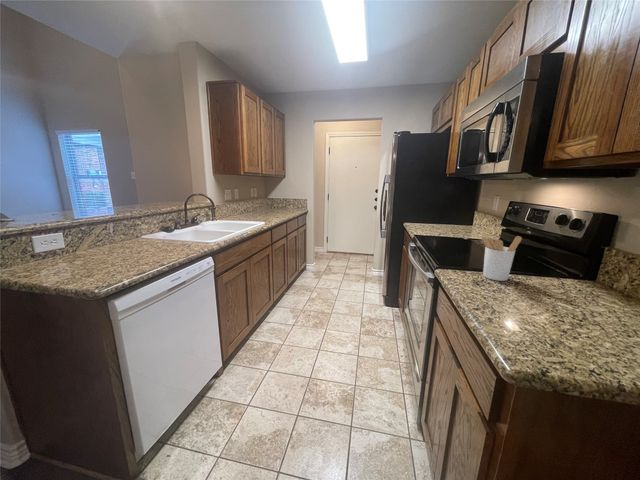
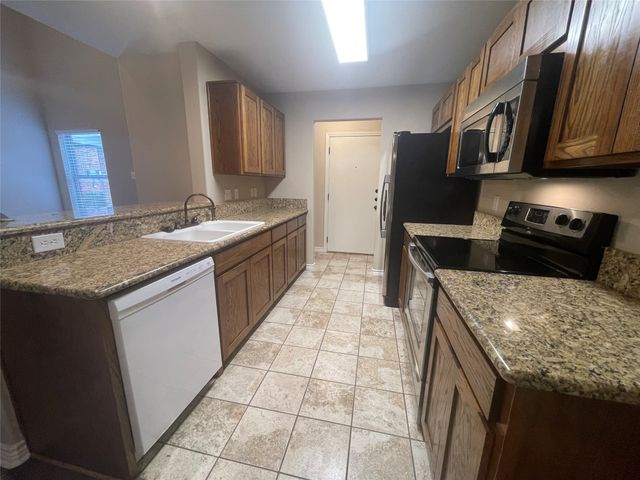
- utensil holder (496, 256)
